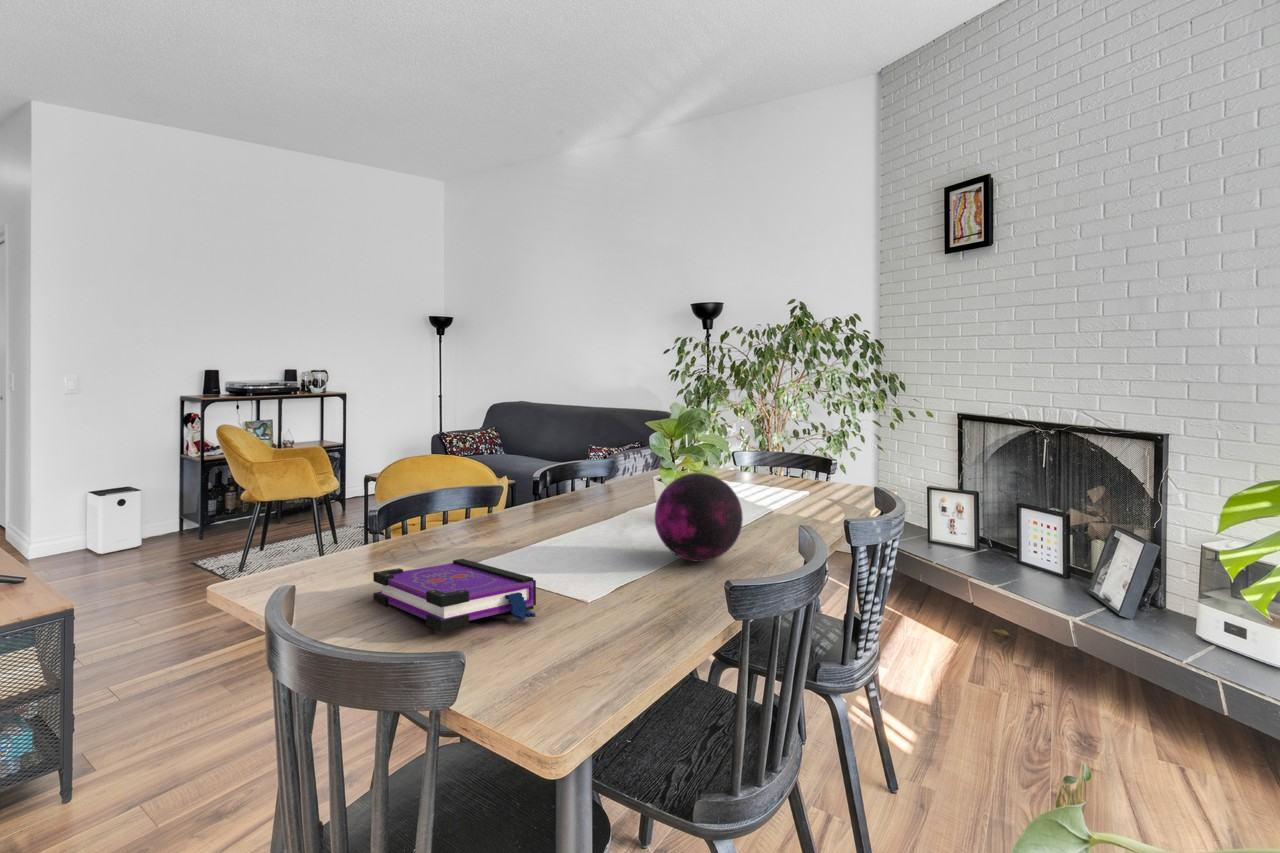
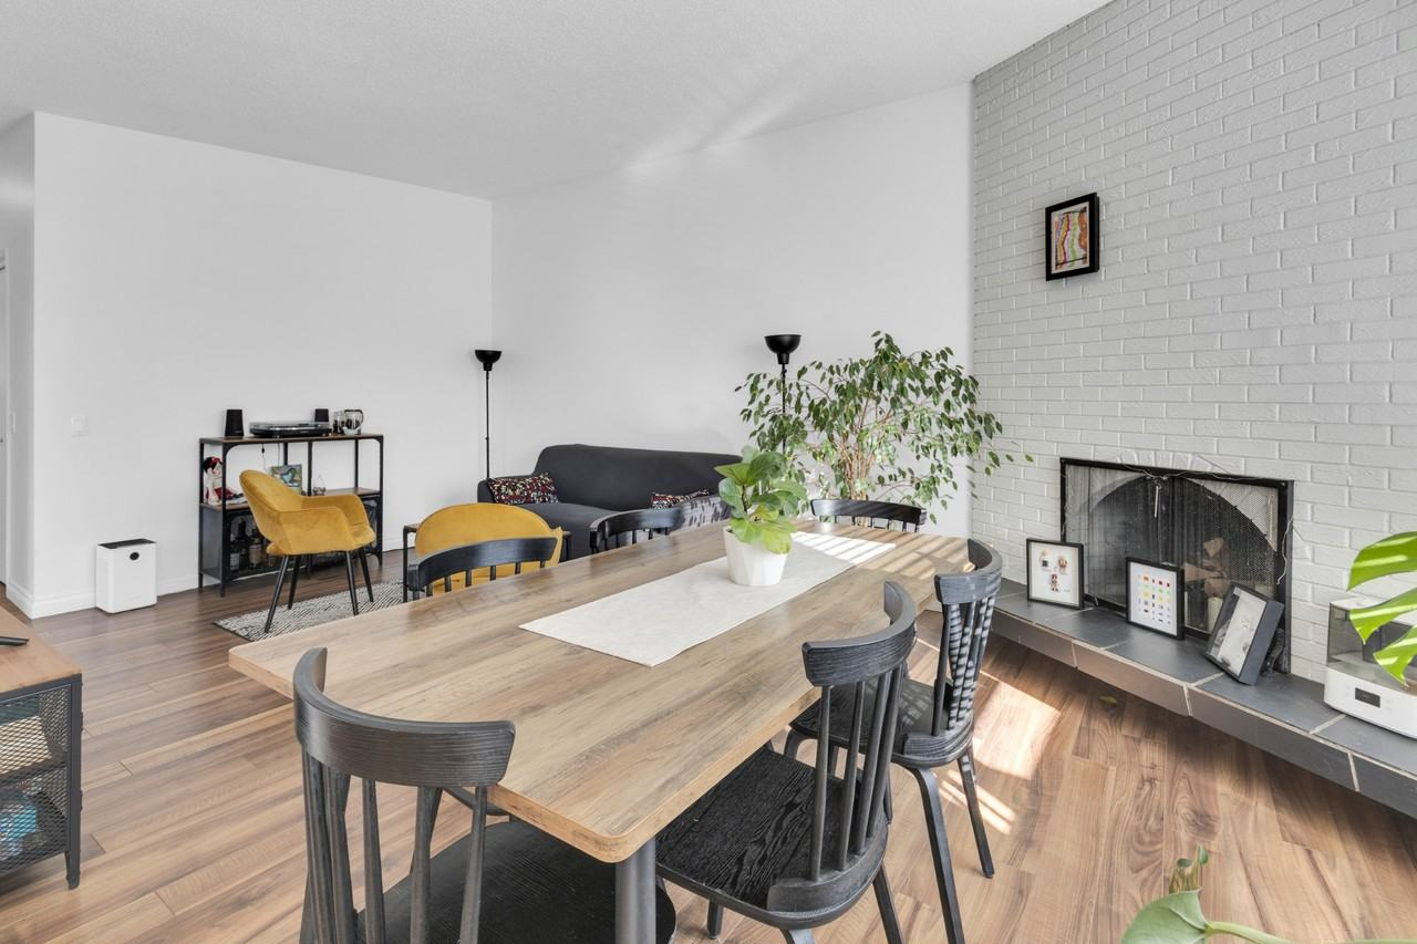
- board game (459, 592)
- decorative orb (698, 516)
